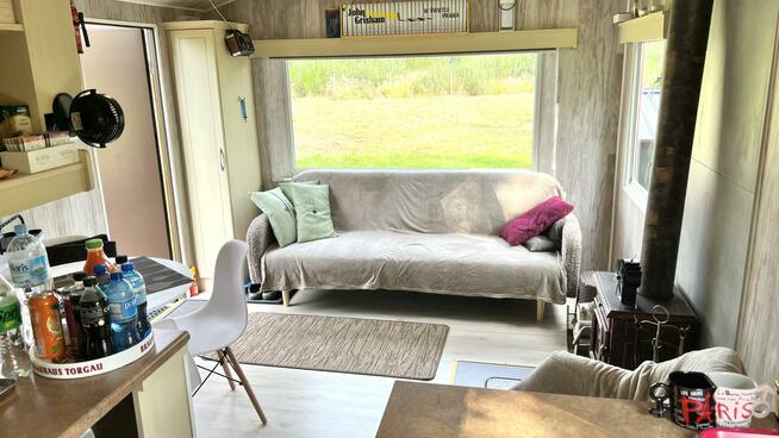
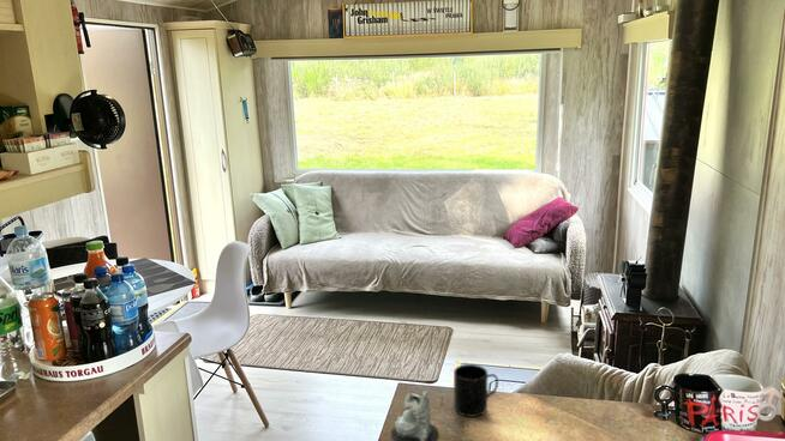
+ mug (475, 389)
+ candle (414, 412)
